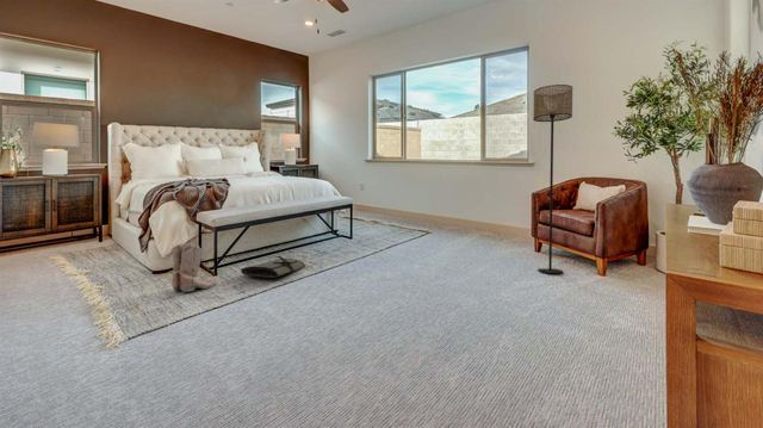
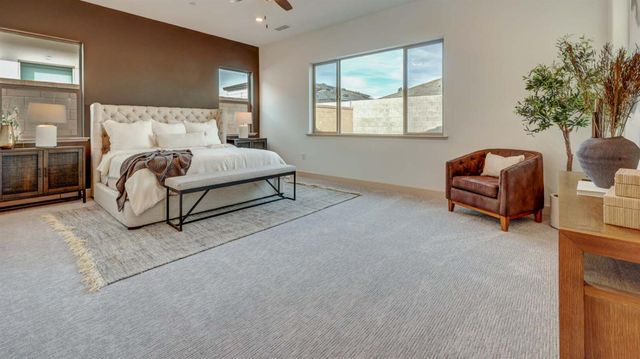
- floor lamp (551, 181)
- boots (194, 265)
- tool roll (274, 263)
